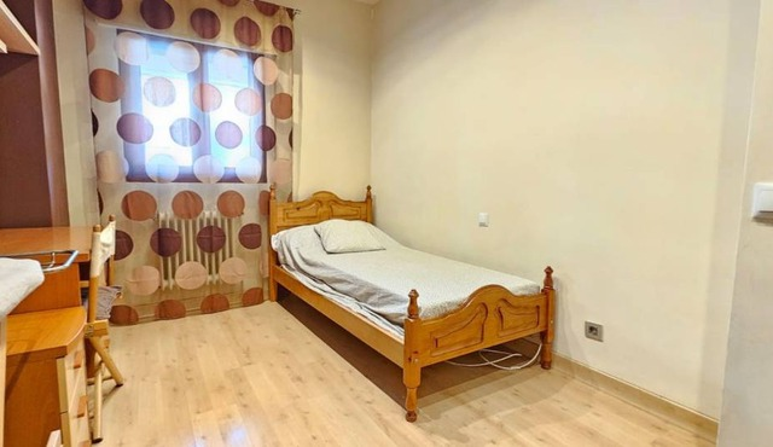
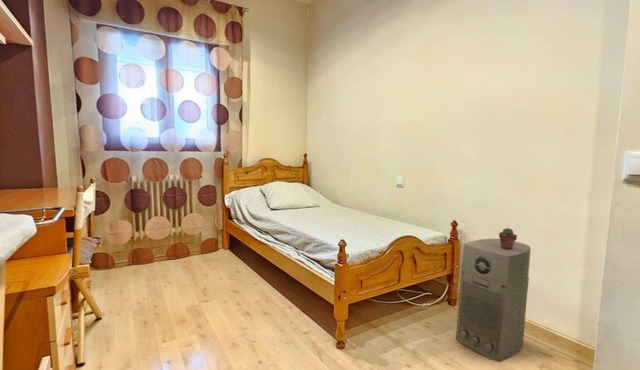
+ potted succulent (507, 237)
+ air purifier (495, 294)
